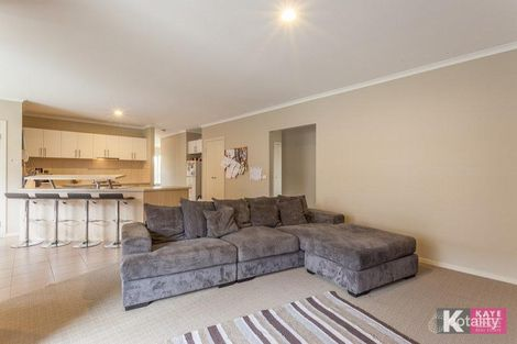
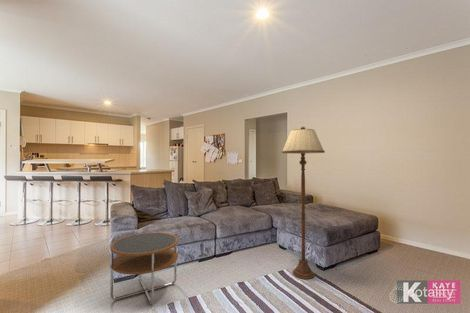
+ floor lamp (302, 200)
+ side table (145, 266)
